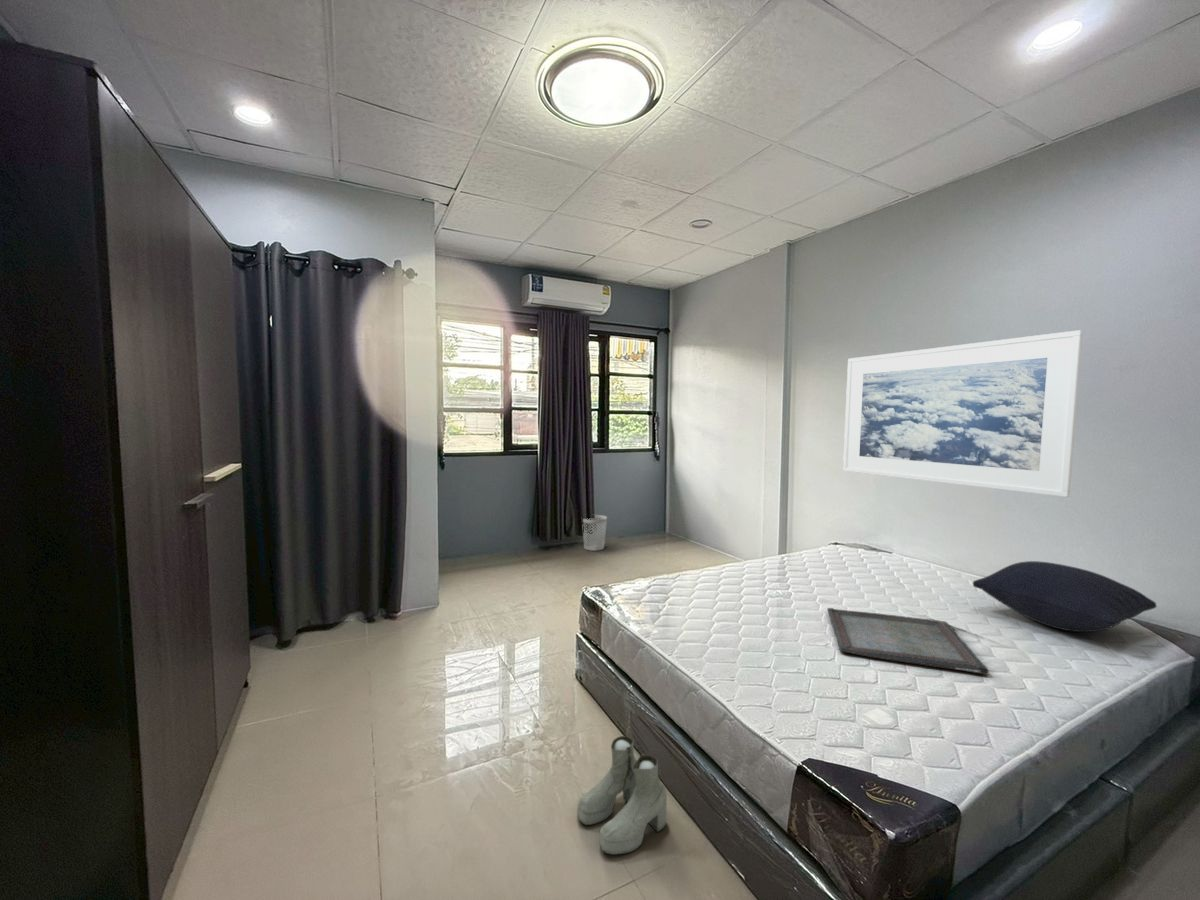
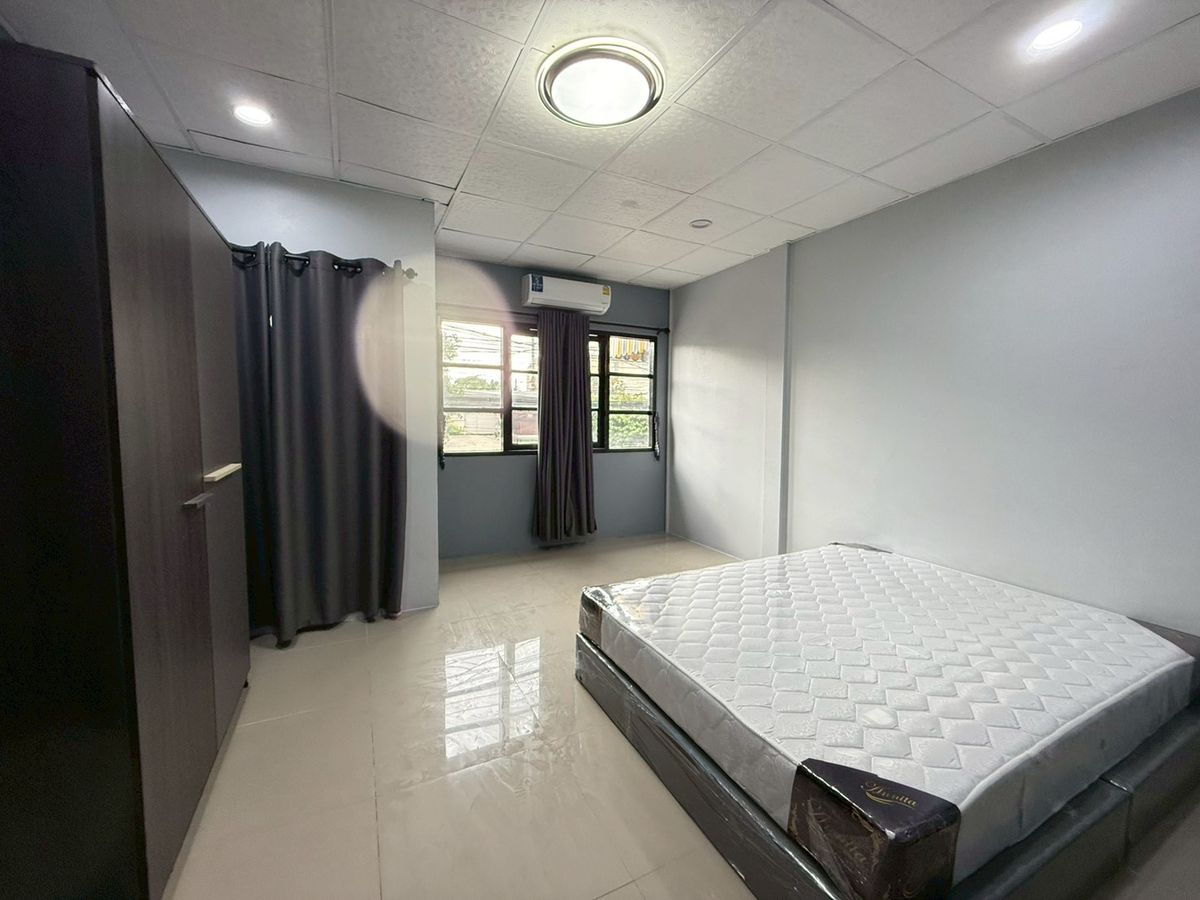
- pillow (1059, 593)
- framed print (938, 415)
- boots (622, 788)
- wastebasket (594, 532)
- serving tray (896, 635)
